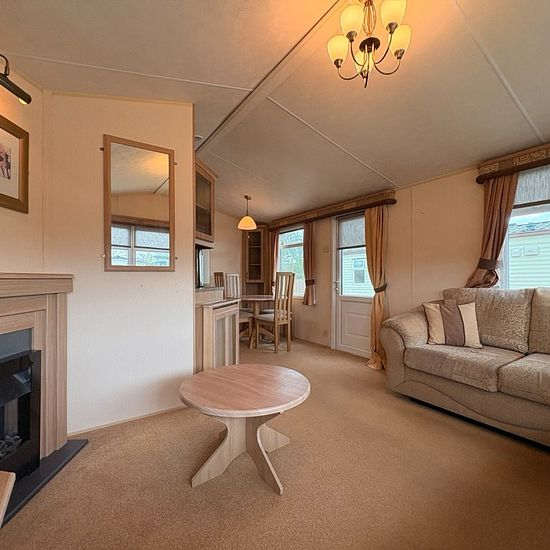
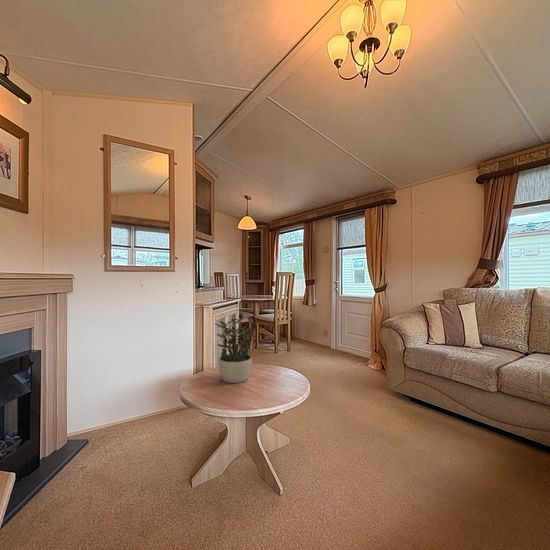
+ potted plant (237, 346)
